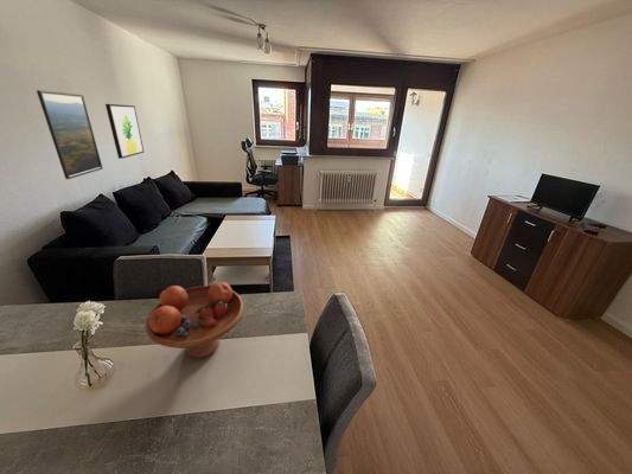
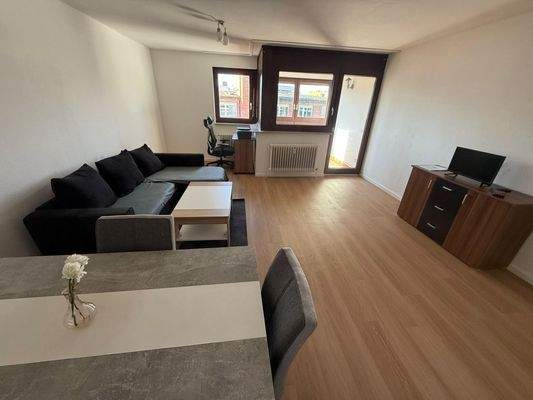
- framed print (74, 135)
- wall art (127, 130)
- fruit bowl (199, 321)
